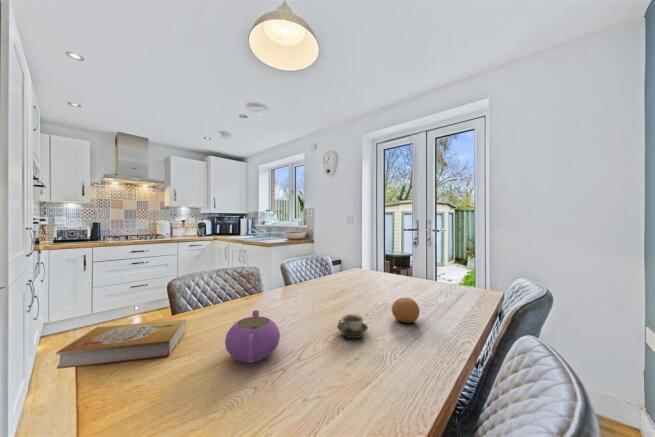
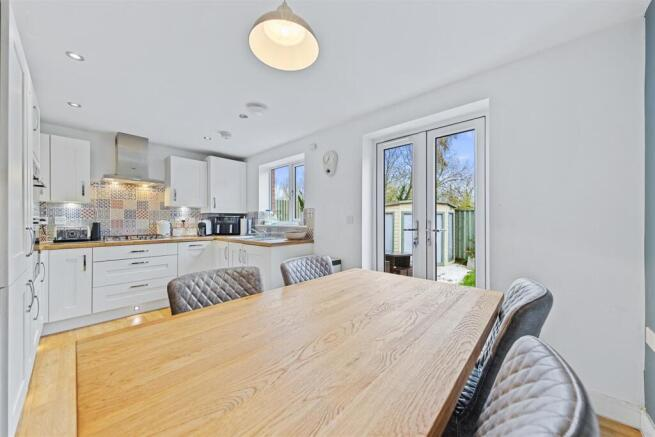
- teapot (253, 337)
- fruit (405, 309)
- cup (352, 326)
- book (130, 340)
